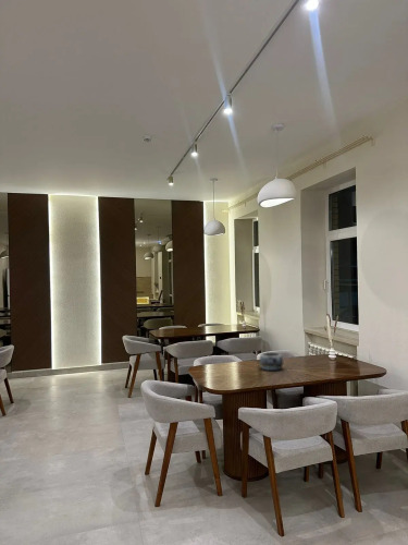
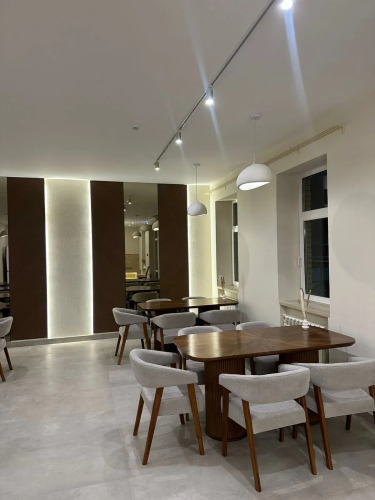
- decorative bowl (271, 361)
